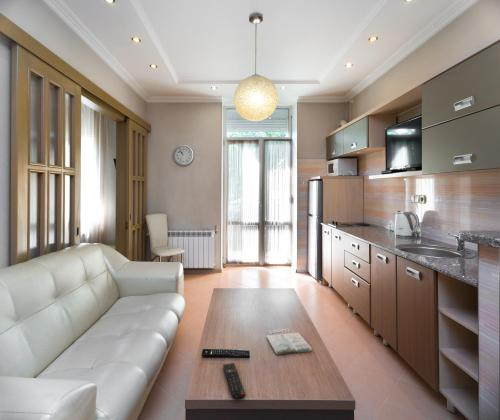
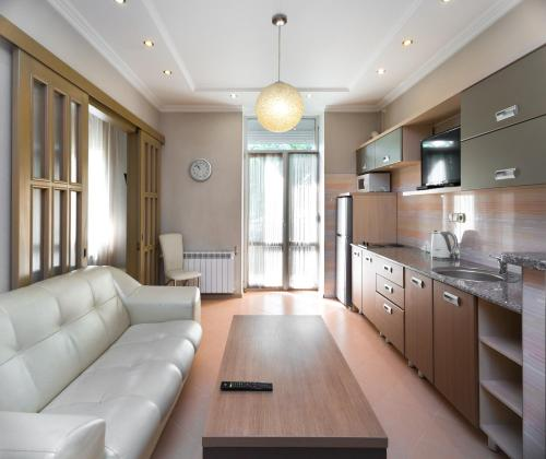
- magazine (285, 339)
- remote control (233, 380)
